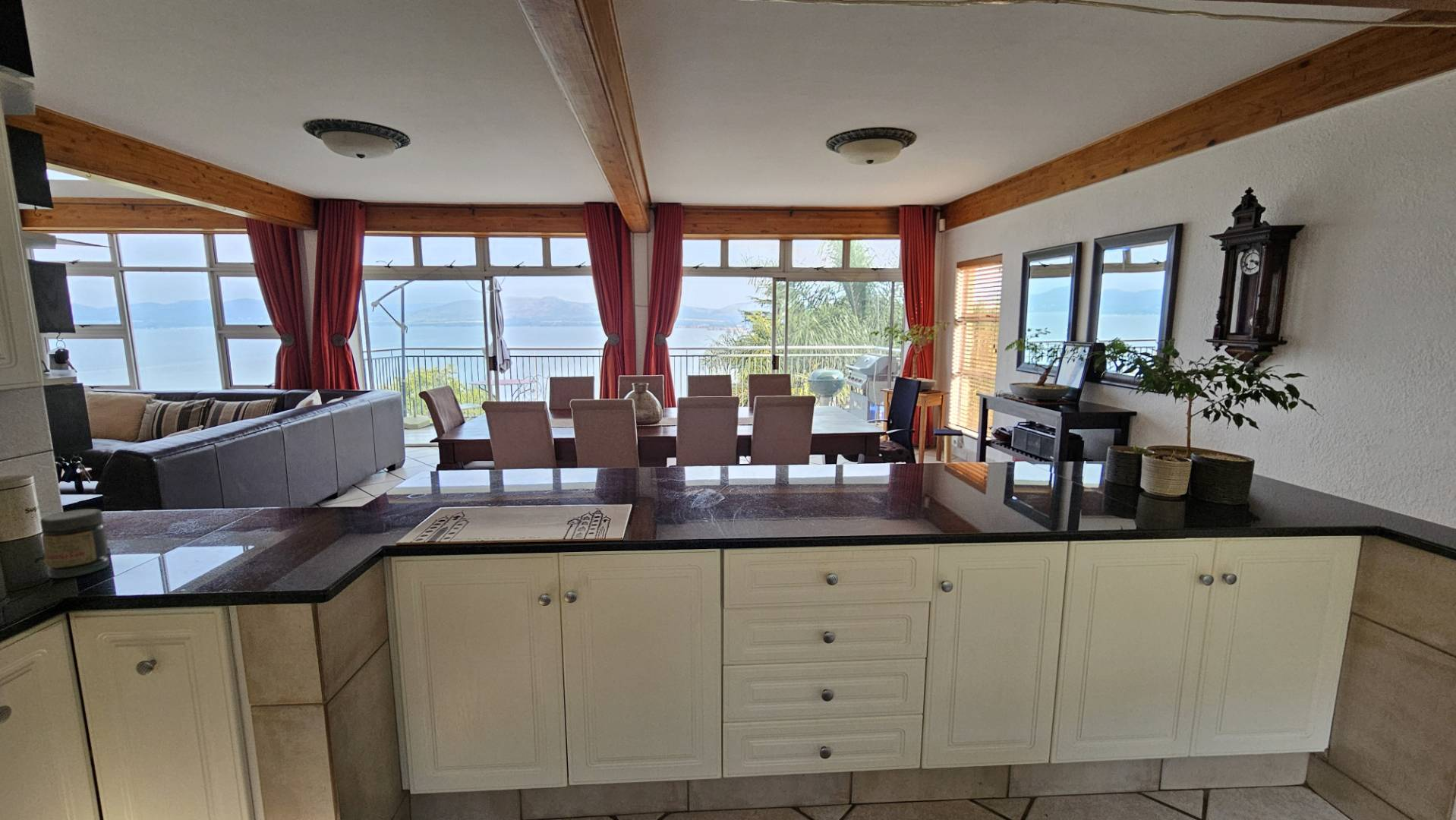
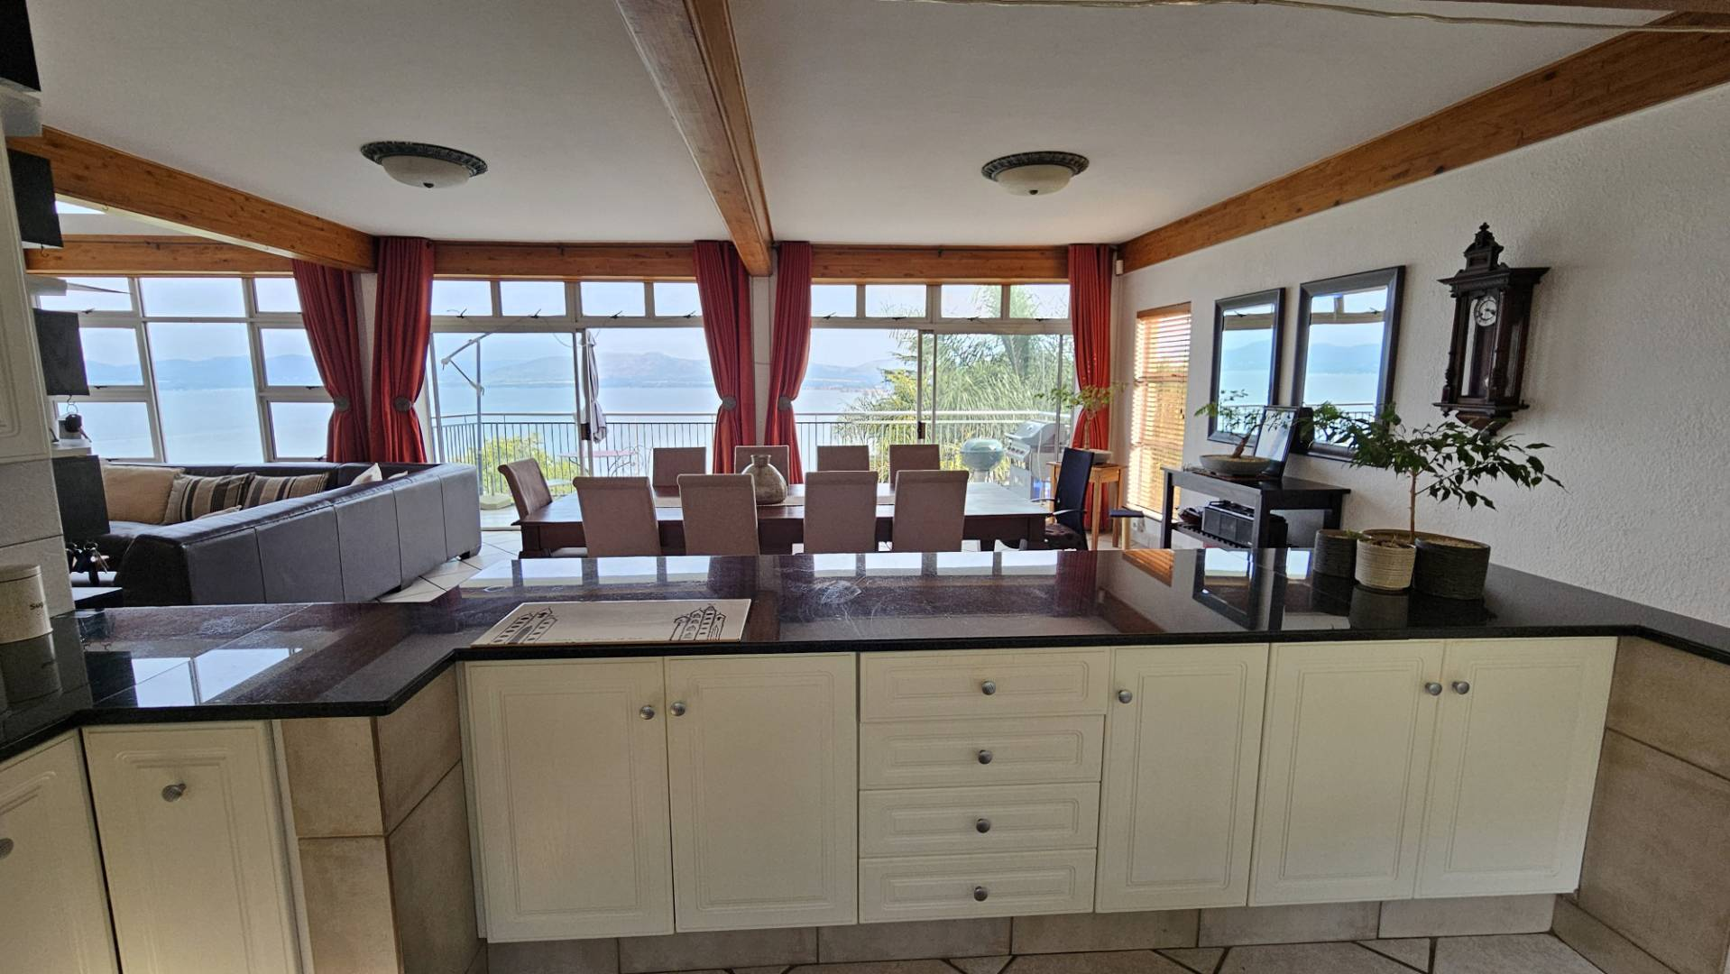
- jar (75, 542)
